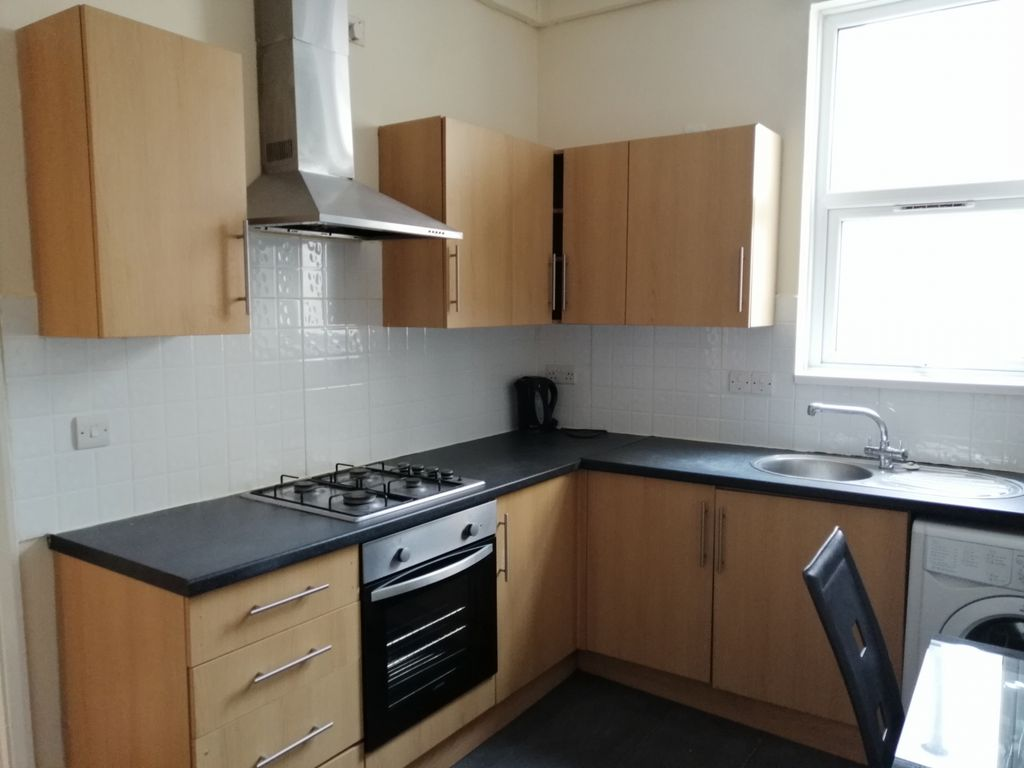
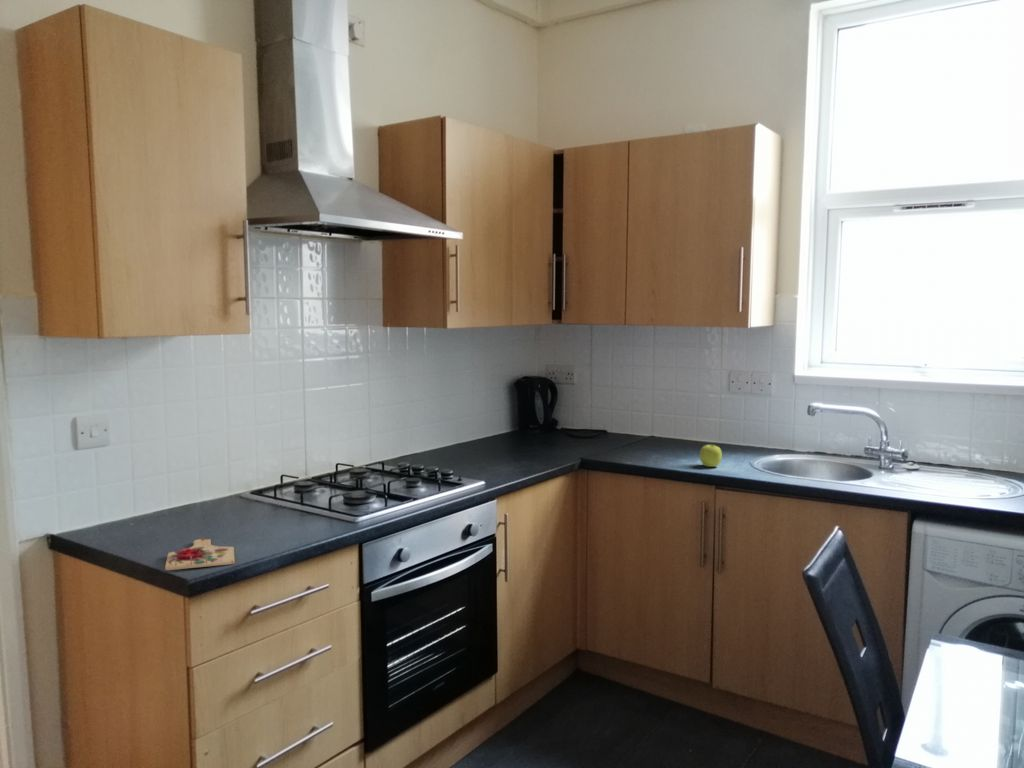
+ fruit (710, 454)
+ cutting board (201, 548)
